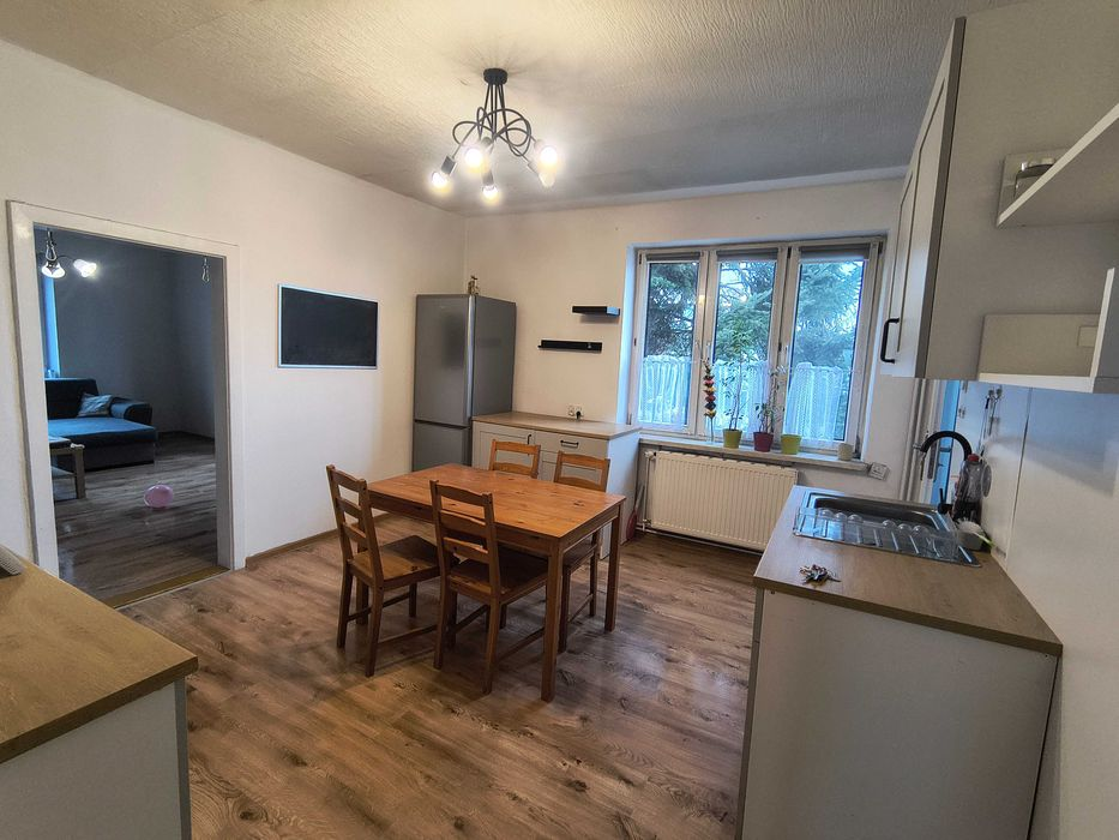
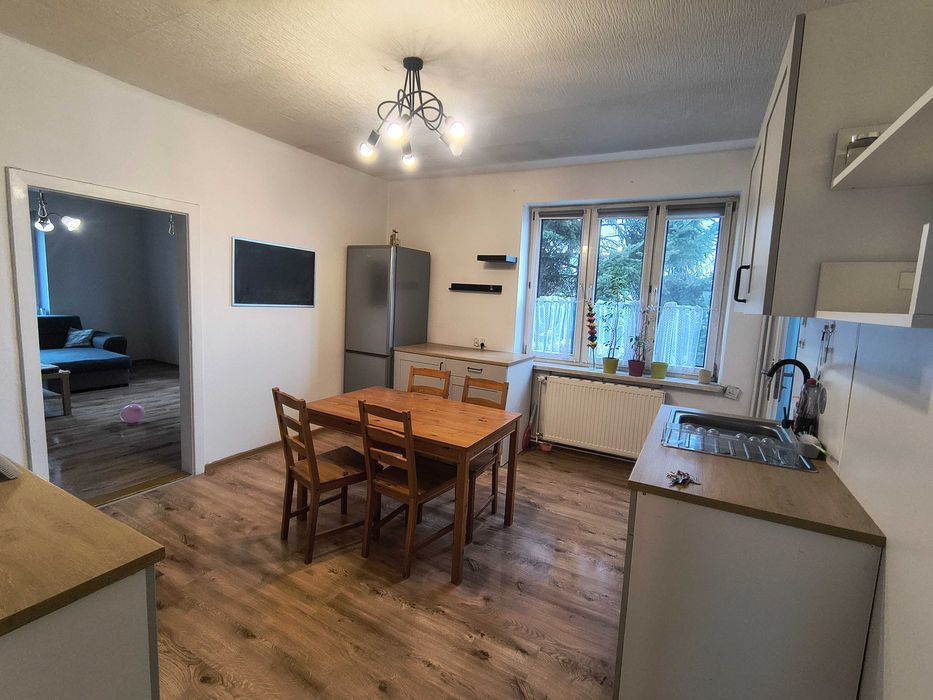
+ potted plant (543, 443)
